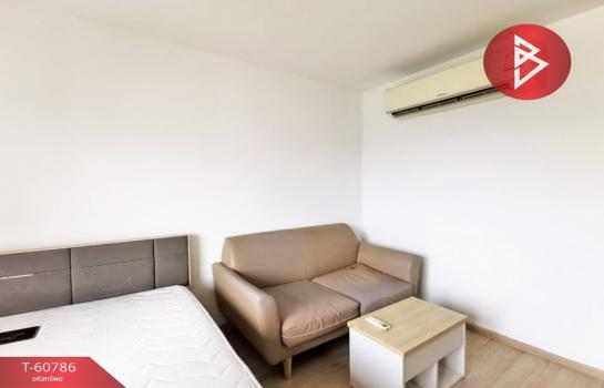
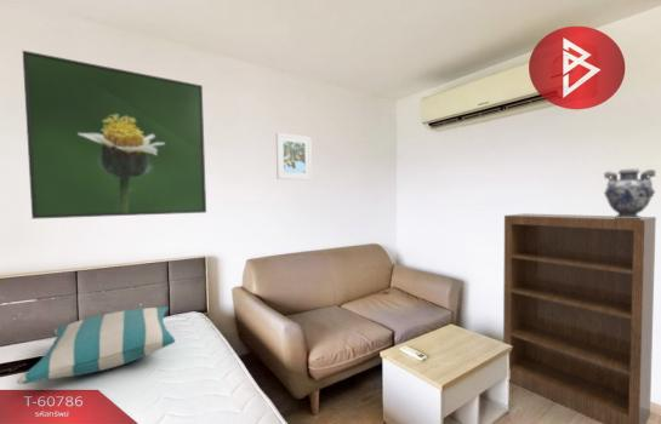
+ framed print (127, 143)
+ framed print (294, 156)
+ bookshelf (570, 306)
+ pillow (110, 337)
+ decorative vase (627, 193)
